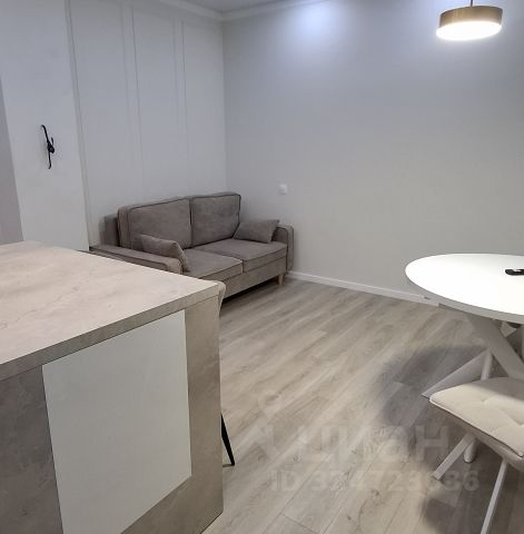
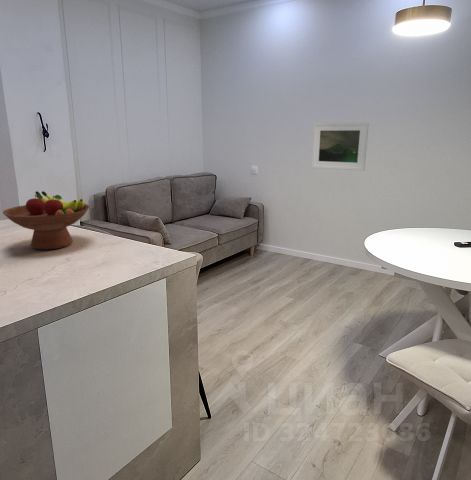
+ fruit bowl (49, 220)
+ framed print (338, 146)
